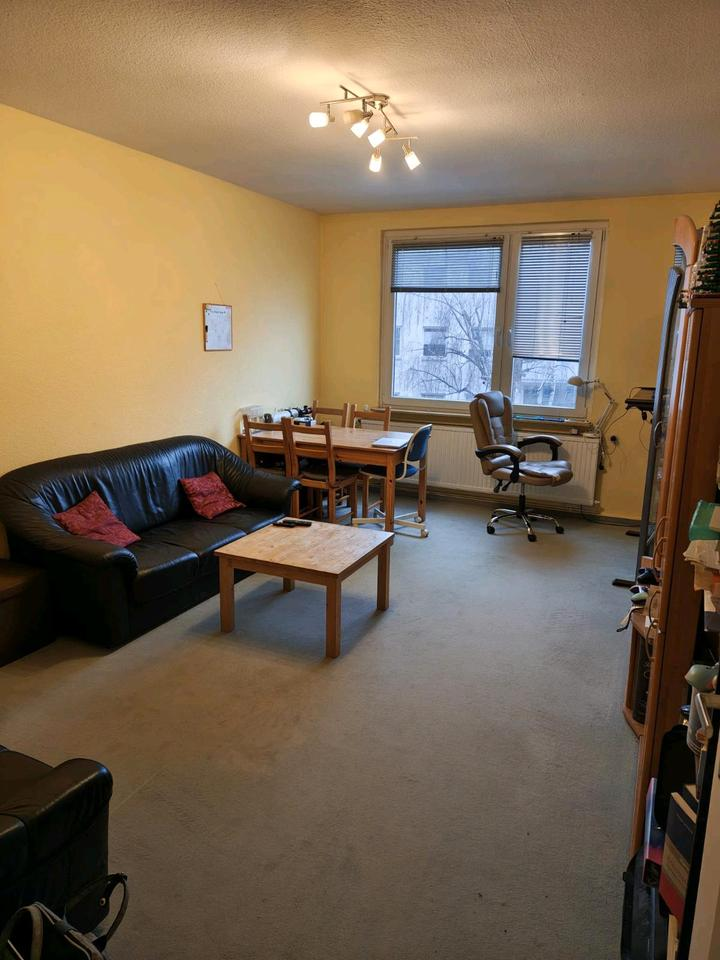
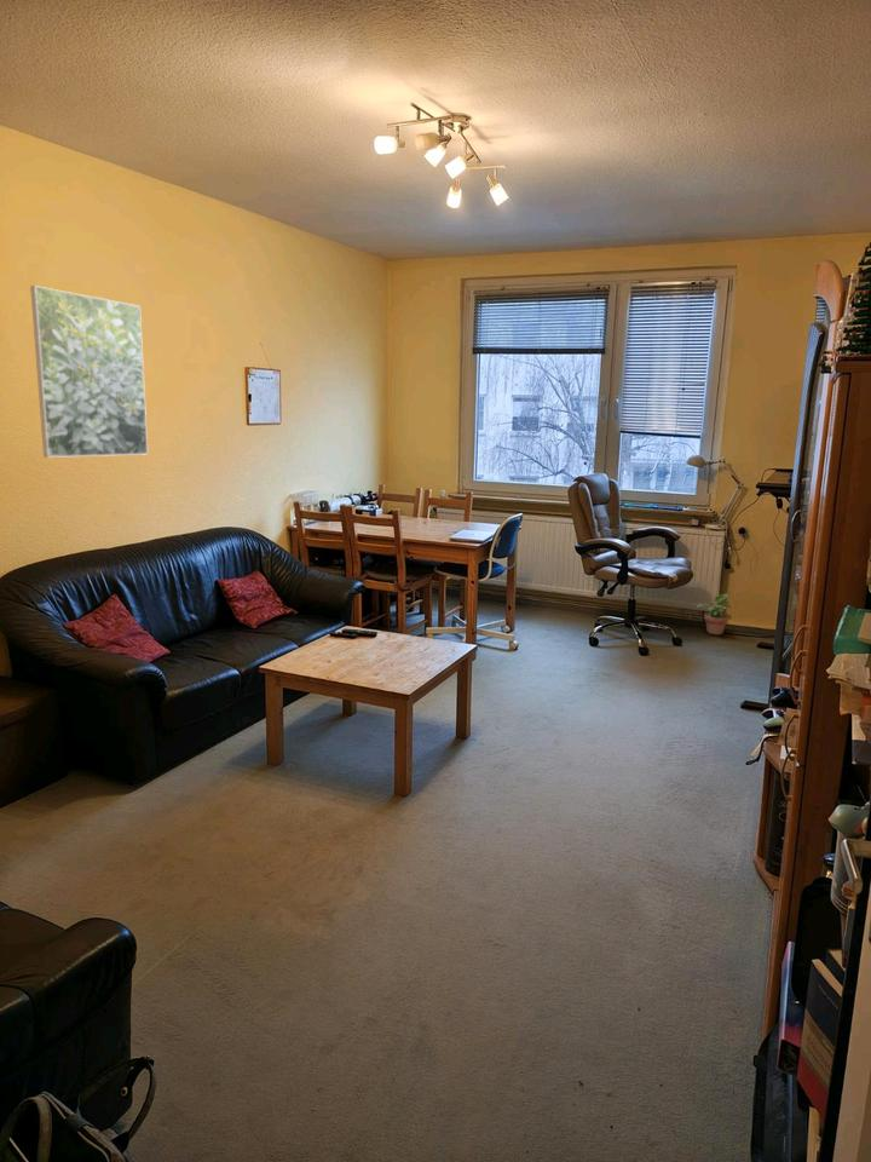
+ potted plant (714, 611)
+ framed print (94, 378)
